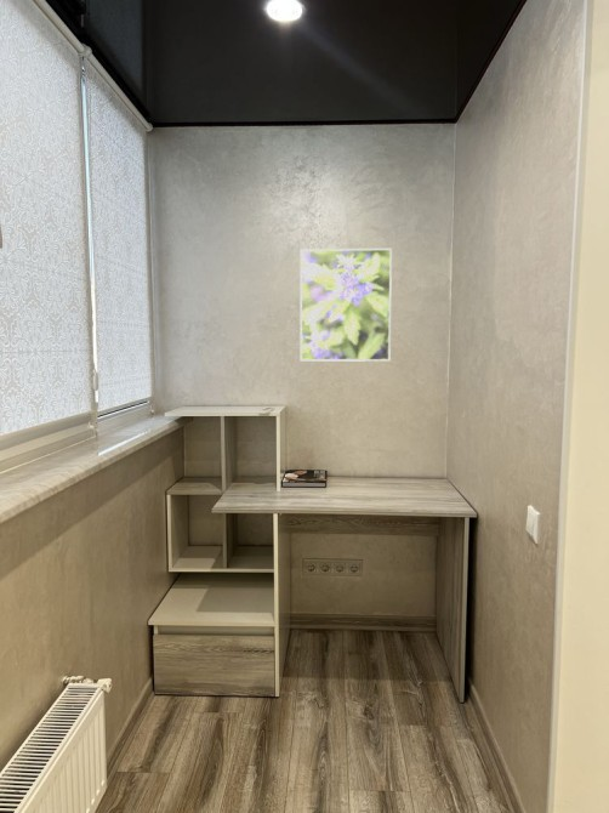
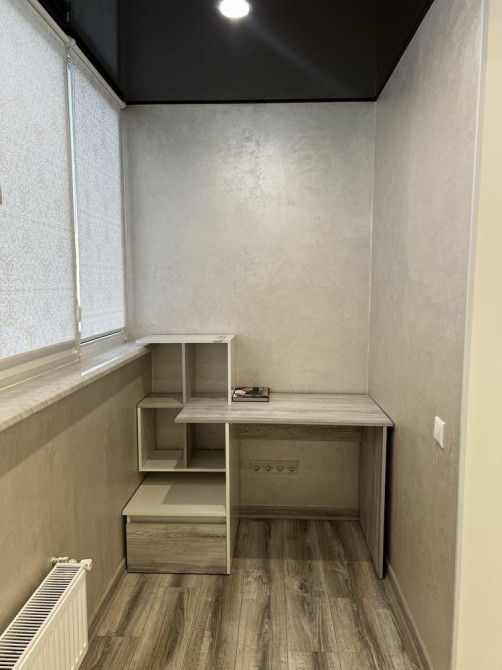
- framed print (345, 305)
